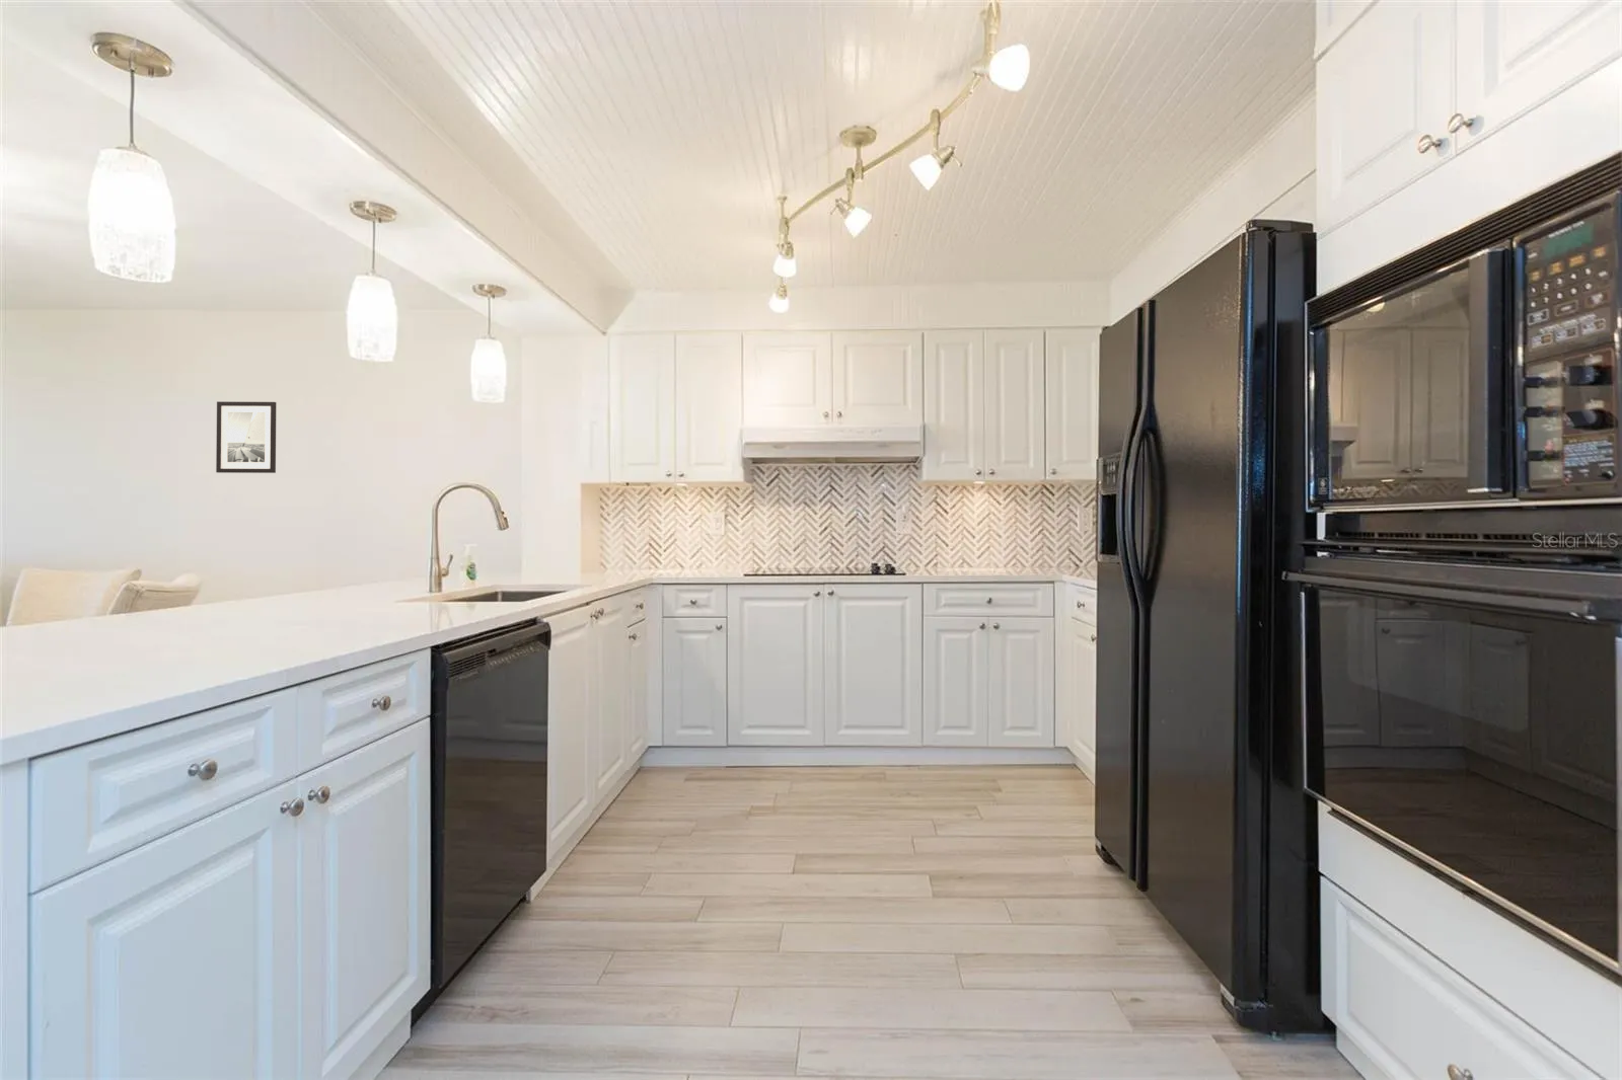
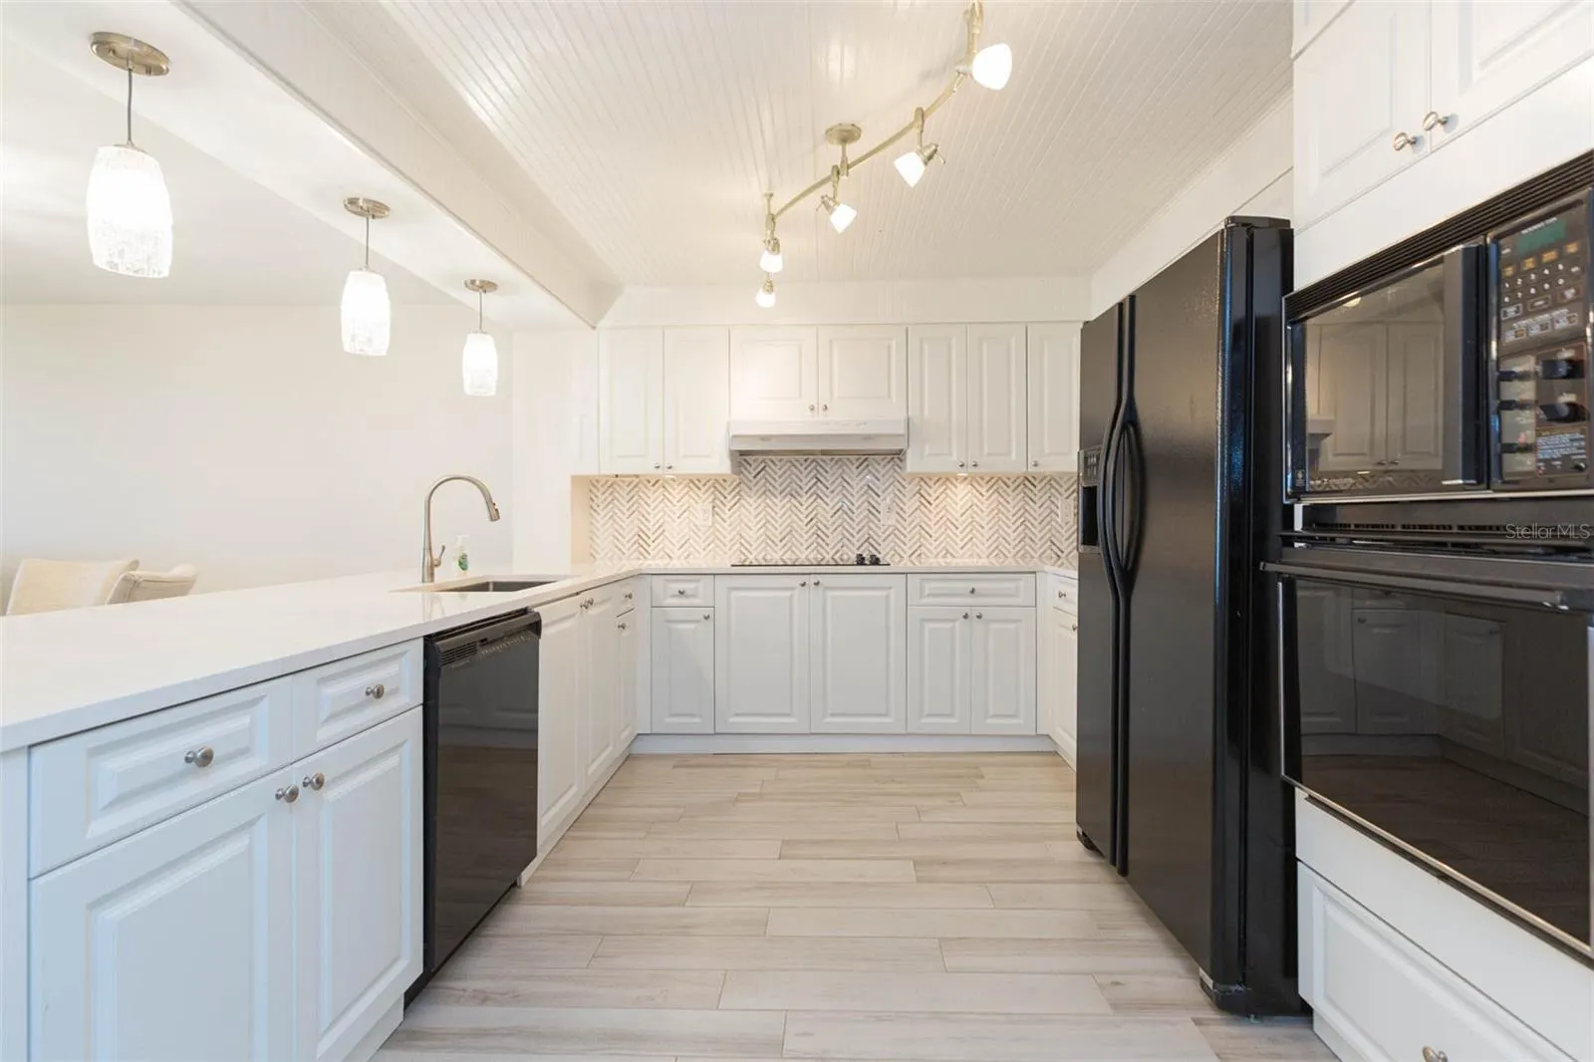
- wall art (245, 436)
